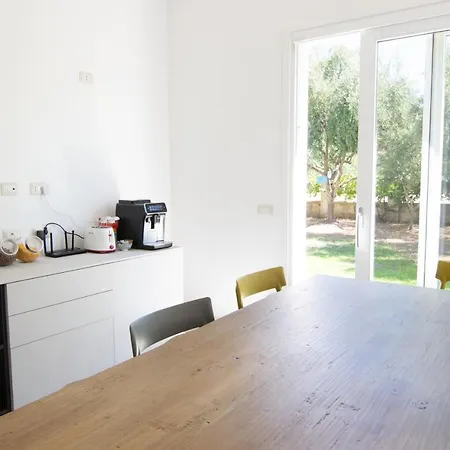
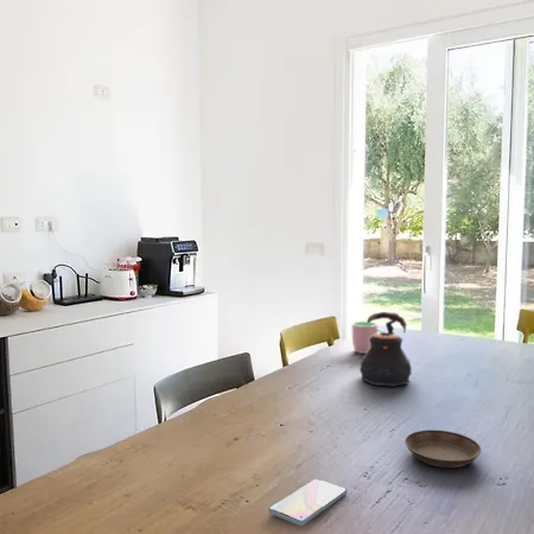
+ smartphone (309, 500)
+ saucer (441, 450)
+ teapot (386, 345)
+ cup (368, 337)
